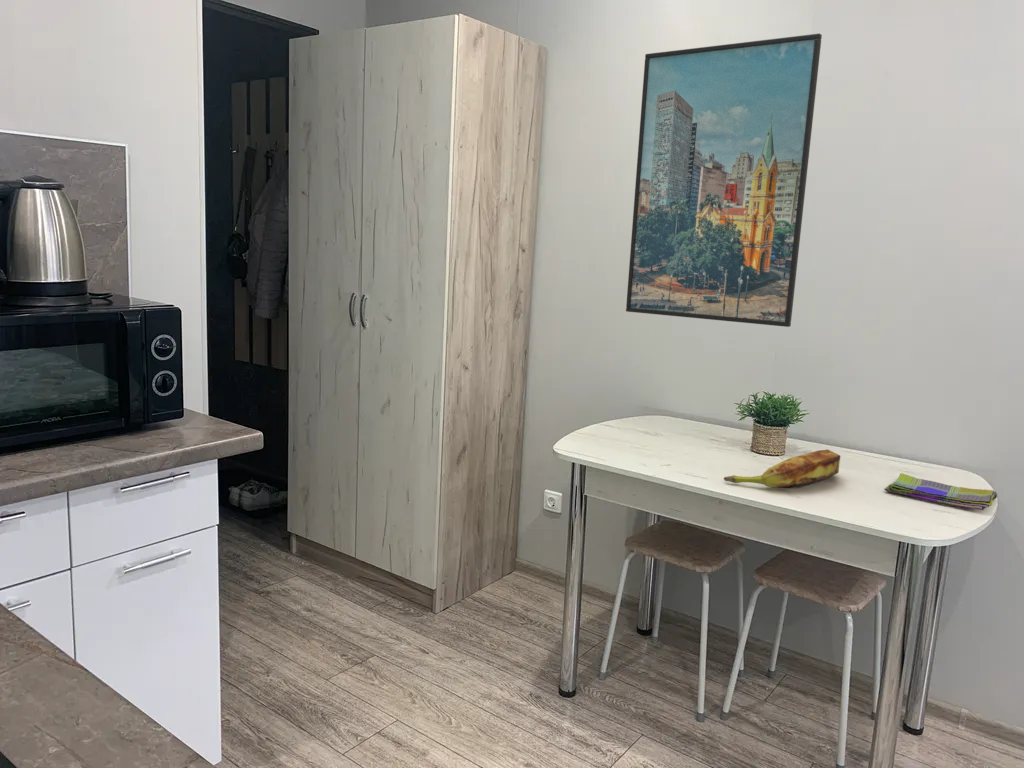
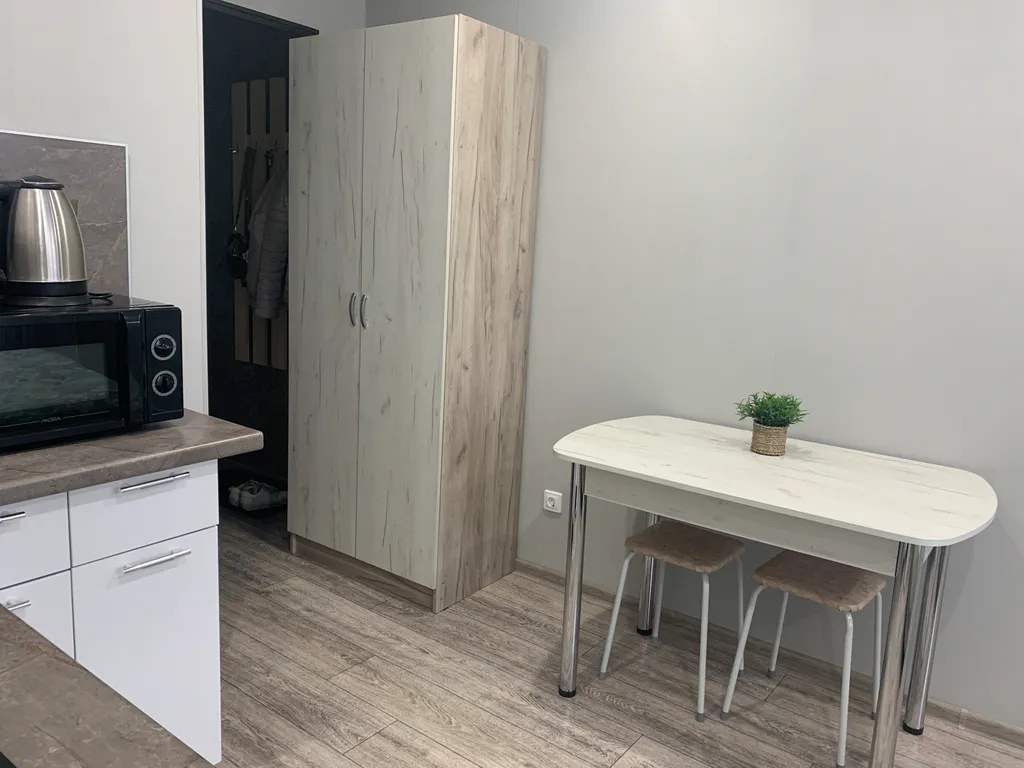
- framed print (715, 185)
- banana (792, 464)
- dish towel (942, 490)
